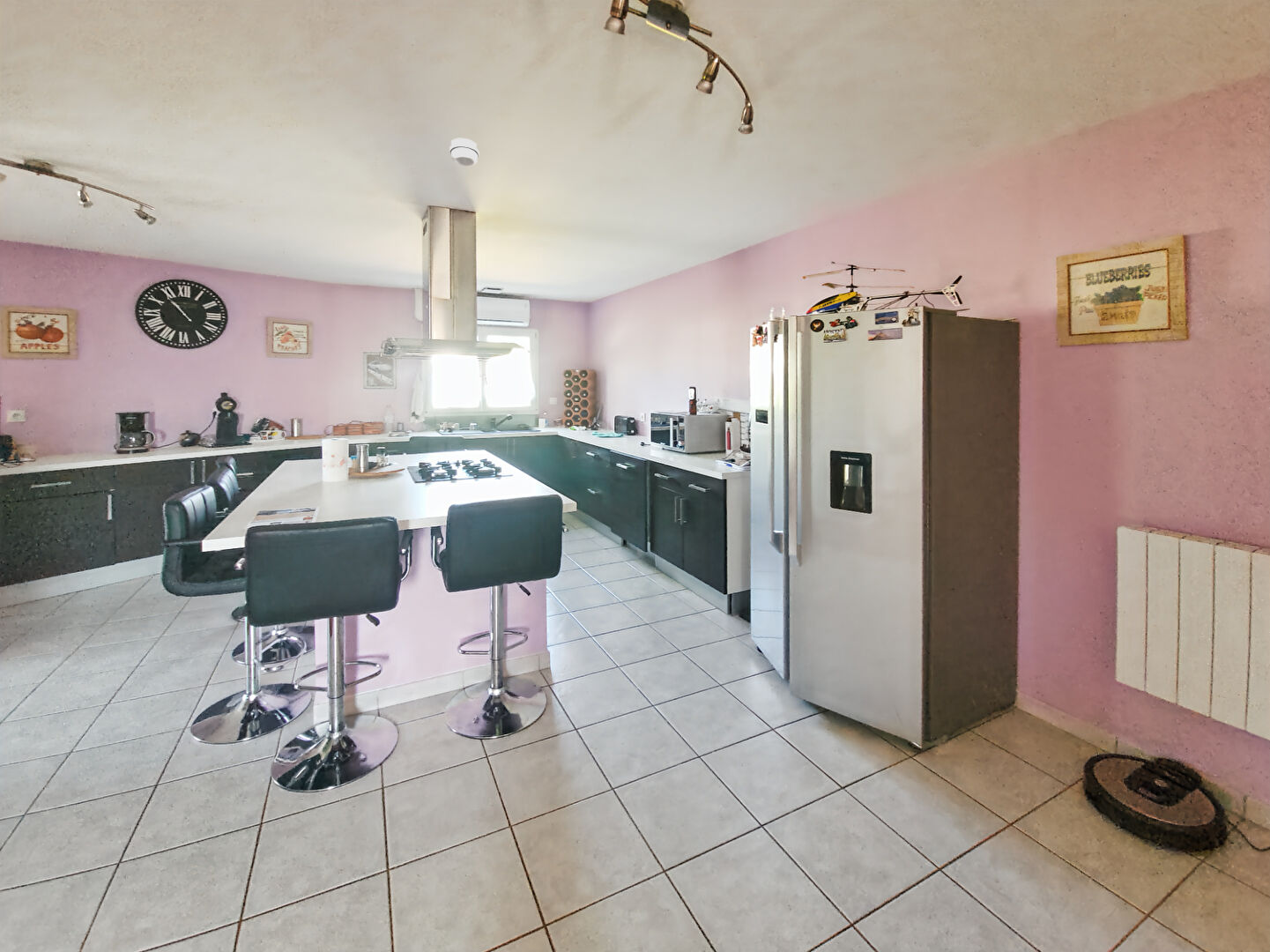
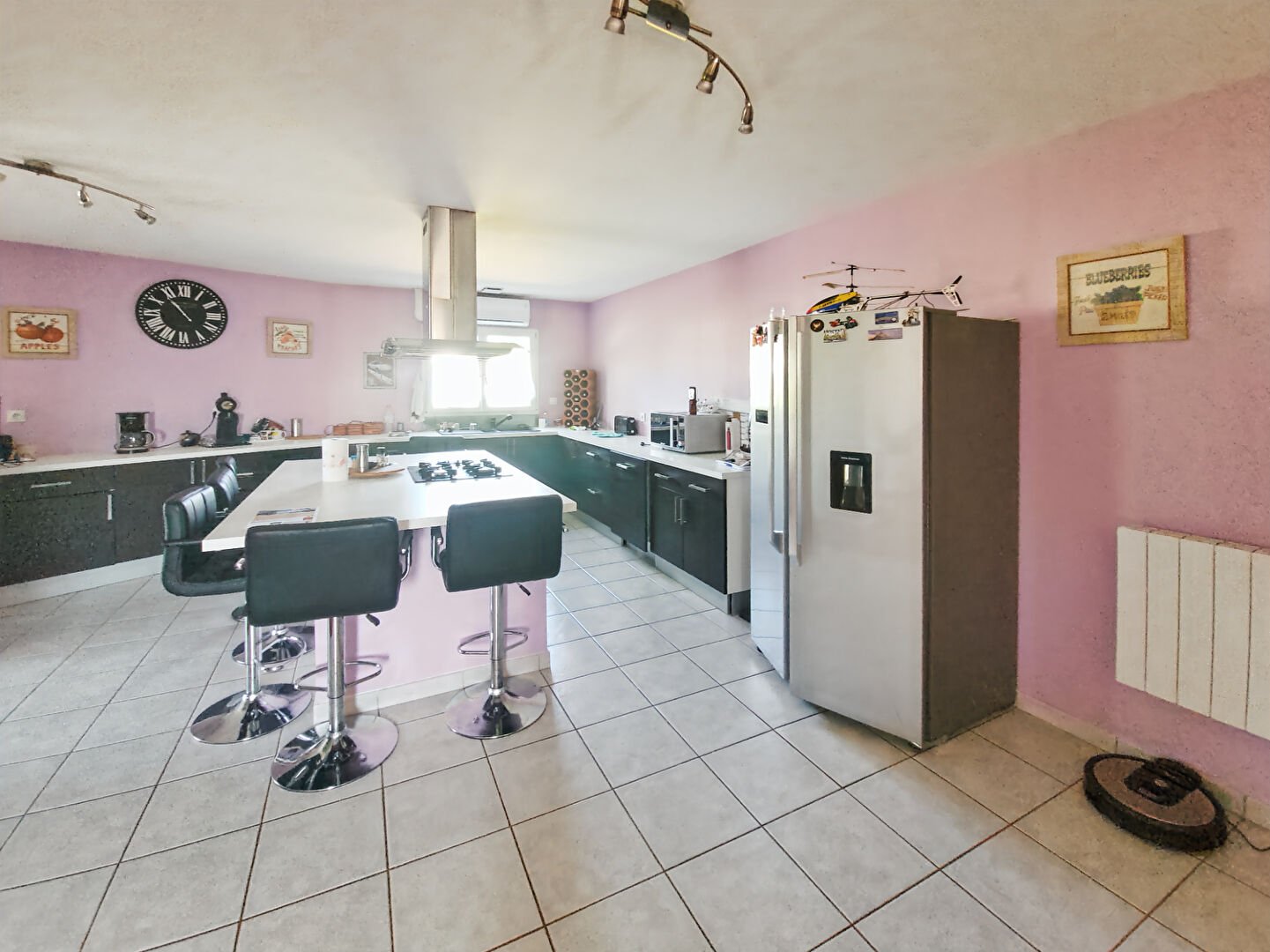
- smoke detector (464, 152)
